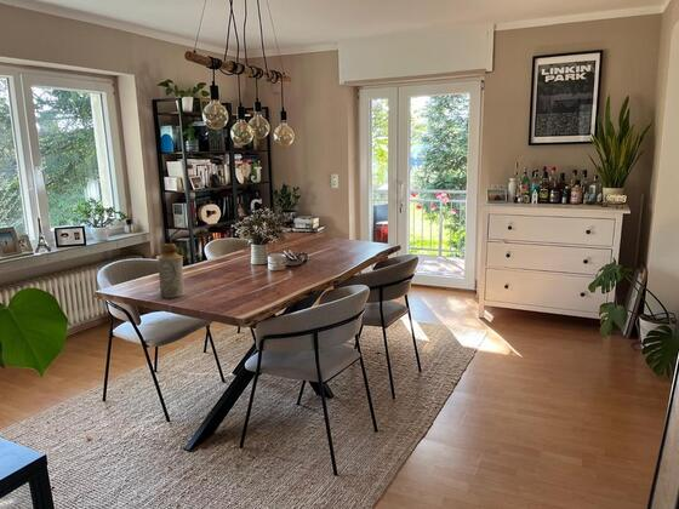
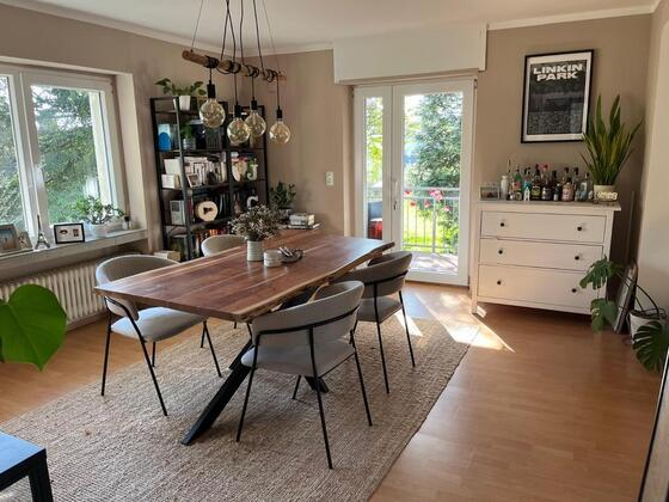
- bottle (170, 269)
